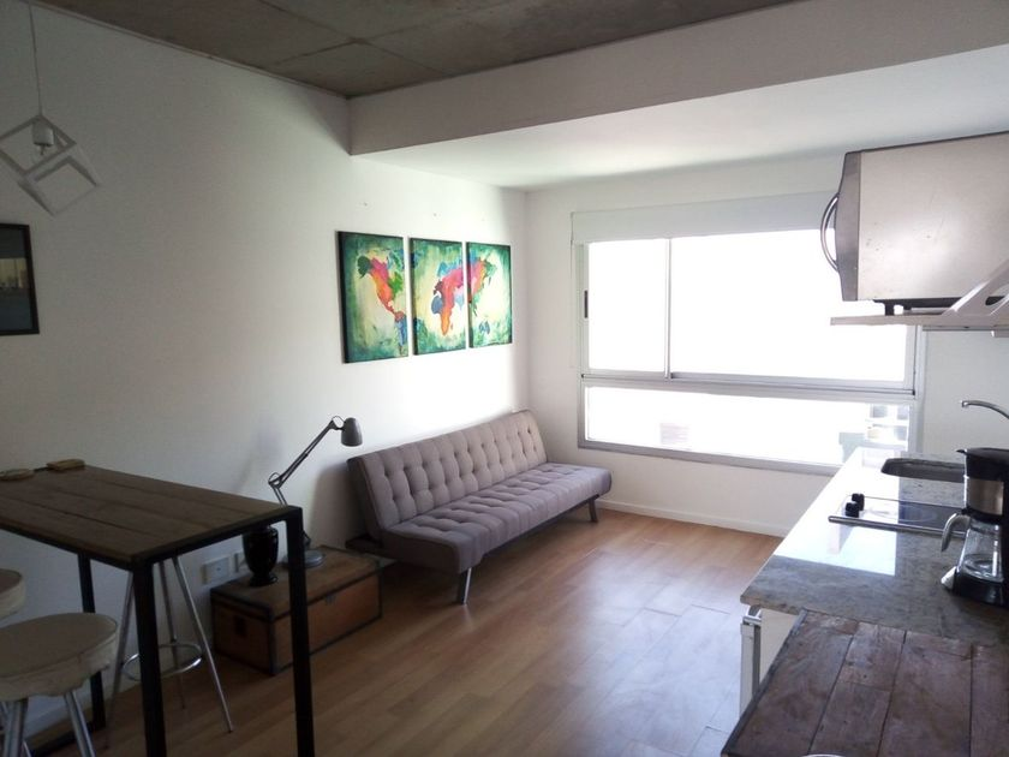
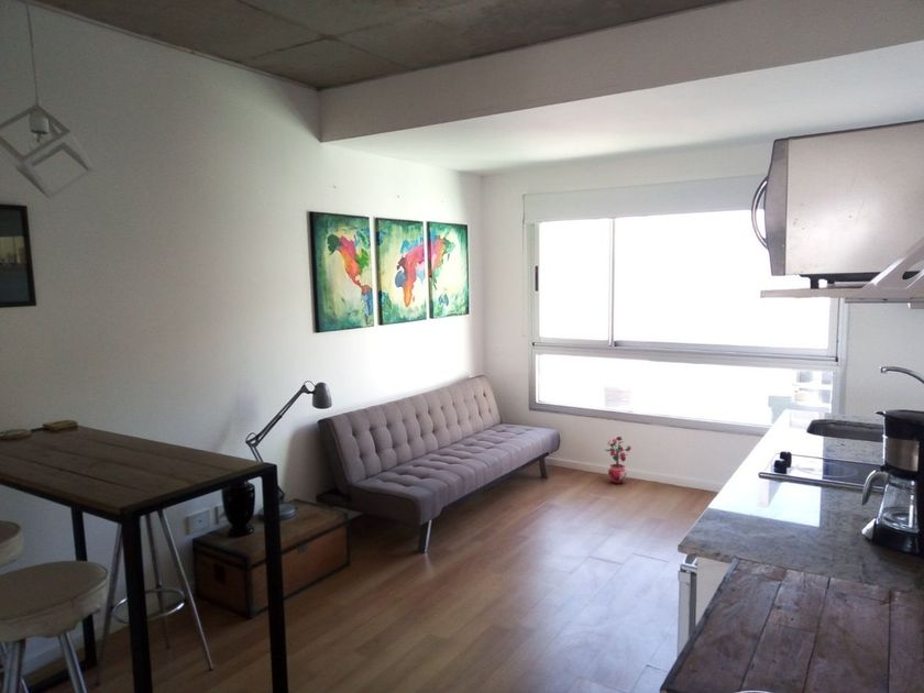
+ potted plant (616, 459)
